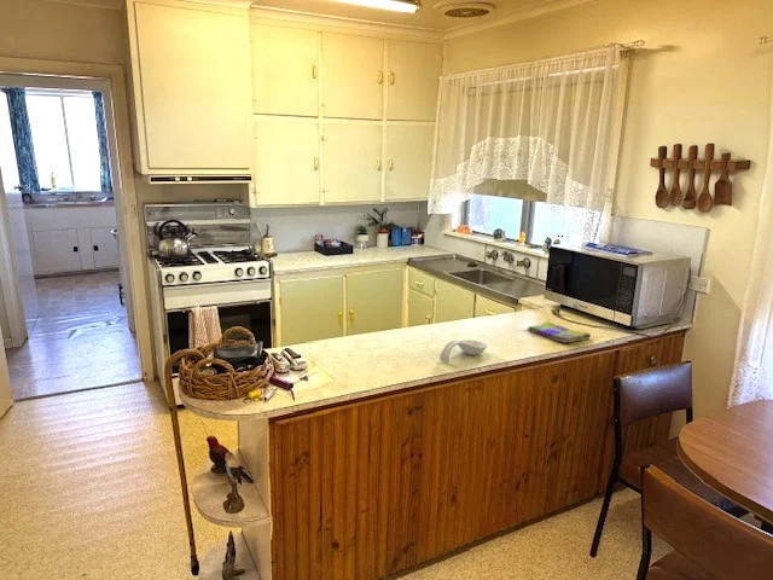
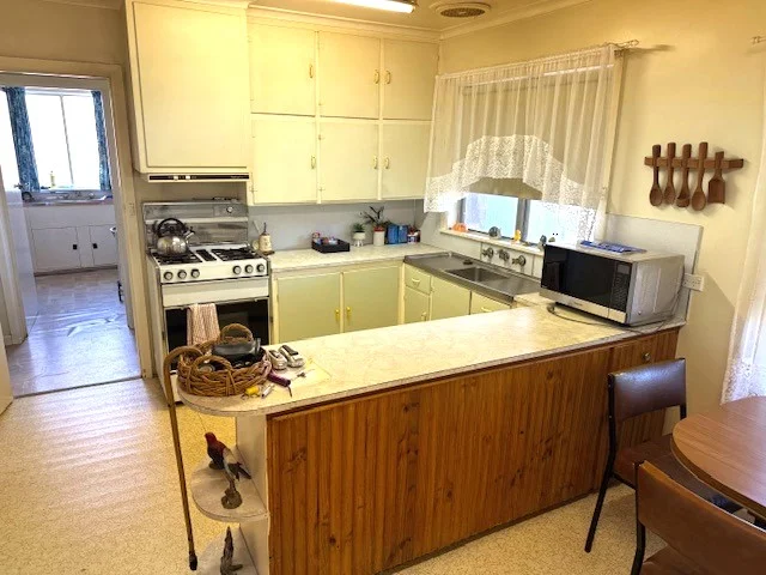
- spoon rest (463, 347)
- dish towel (558, 331)
